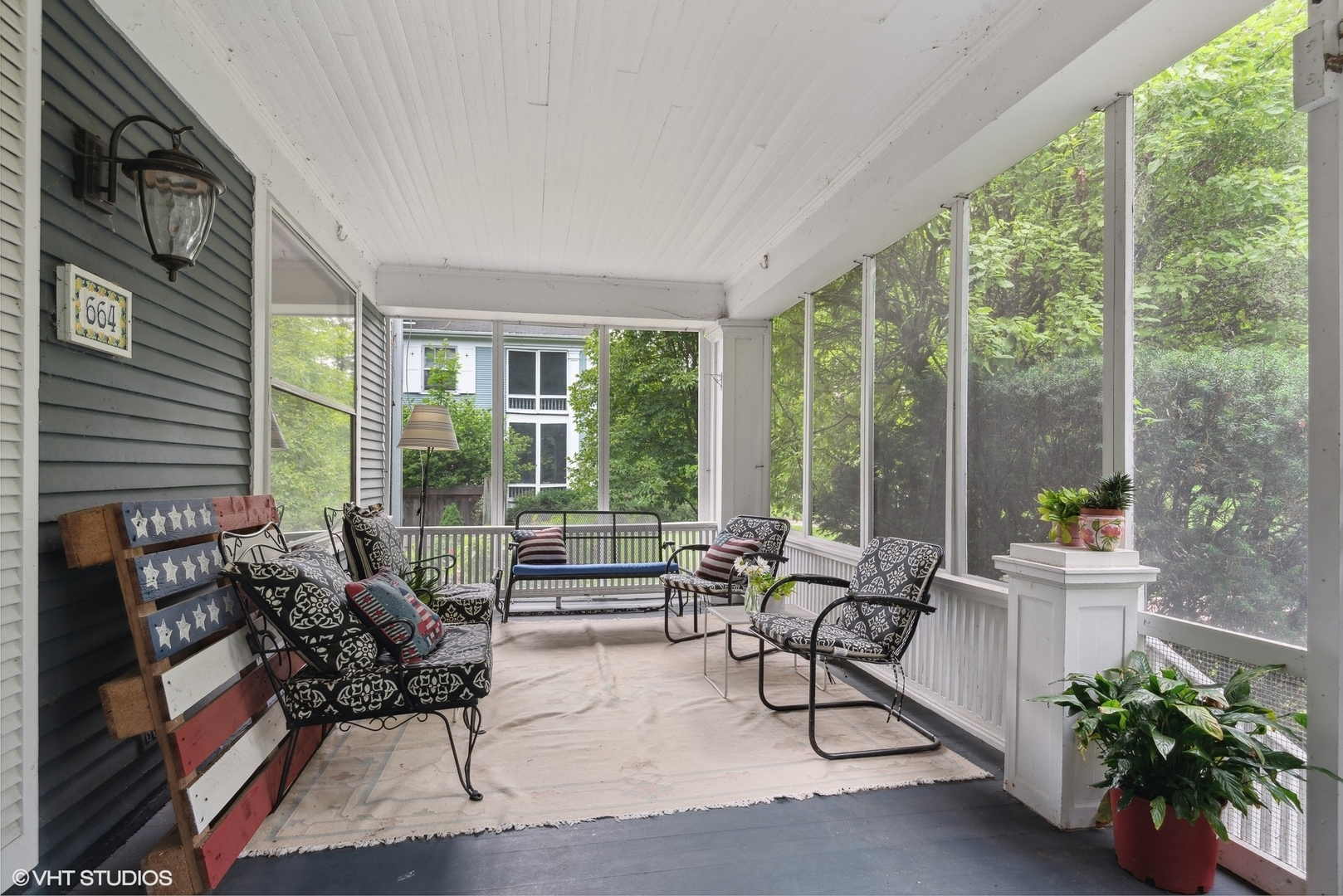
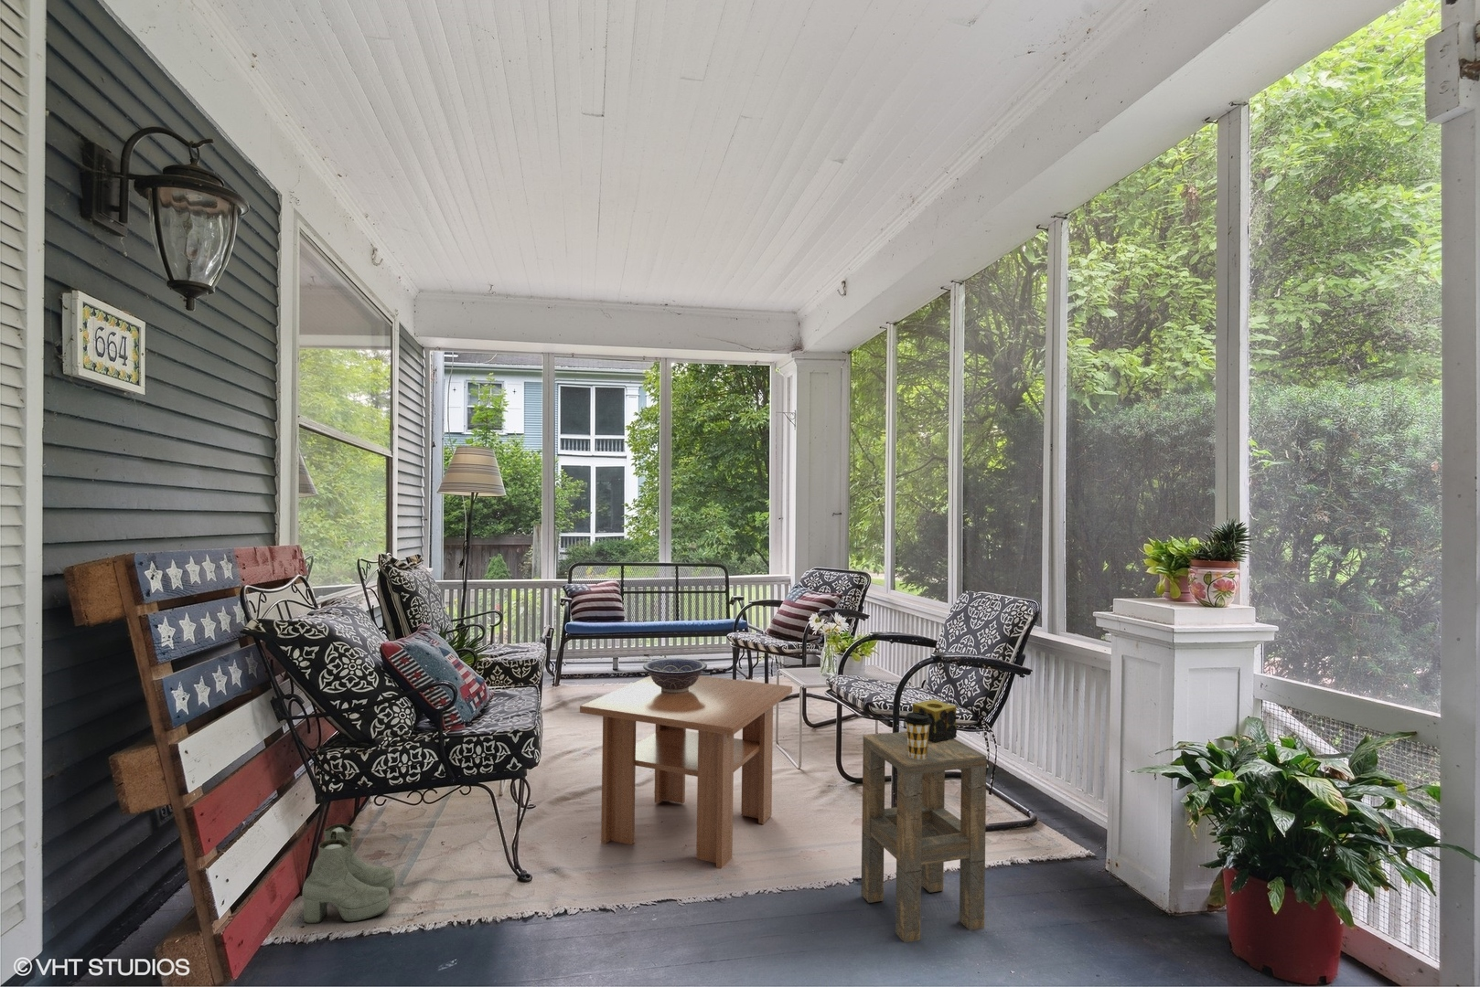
+ candle (933, 719)
+ coffee cup (918, 735)
+ decorative bowl (674, 676)
+ side table (921, 827)
+ boots (350, 868)
+ coffee table (691, 761)
